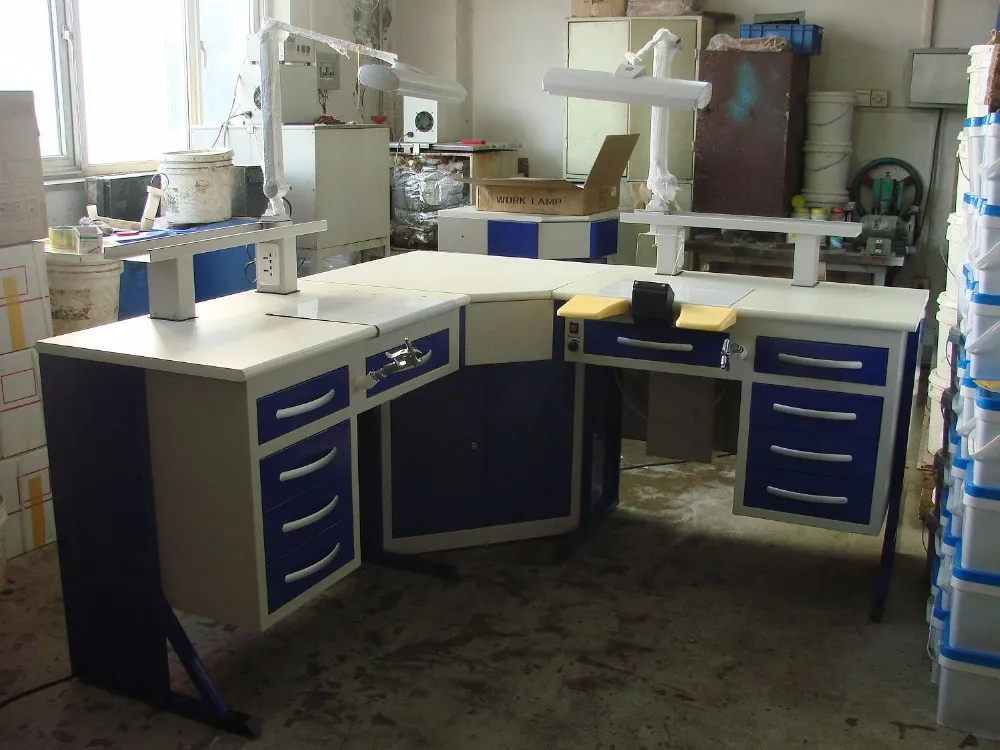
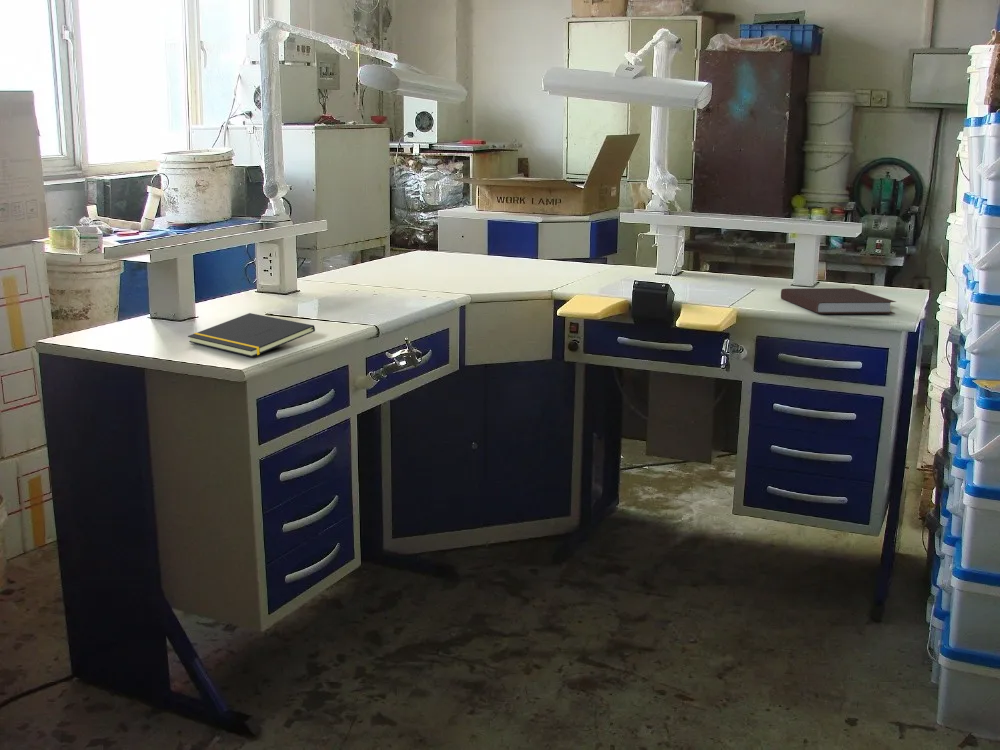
+ notepad (251, 333)
+ notebook (835, 300)
